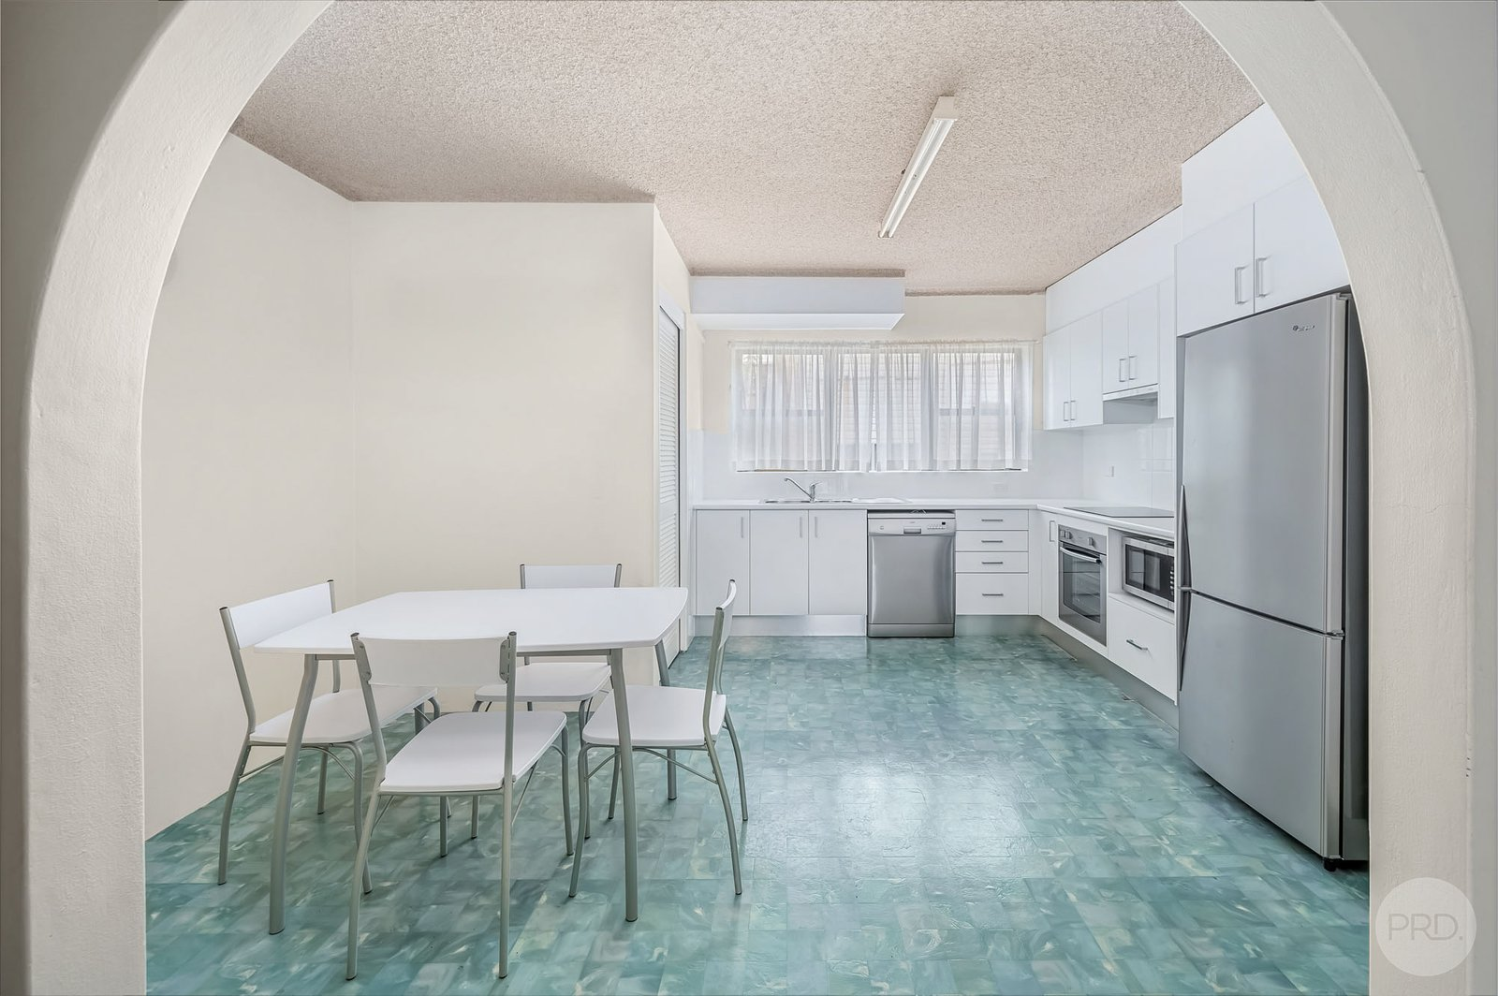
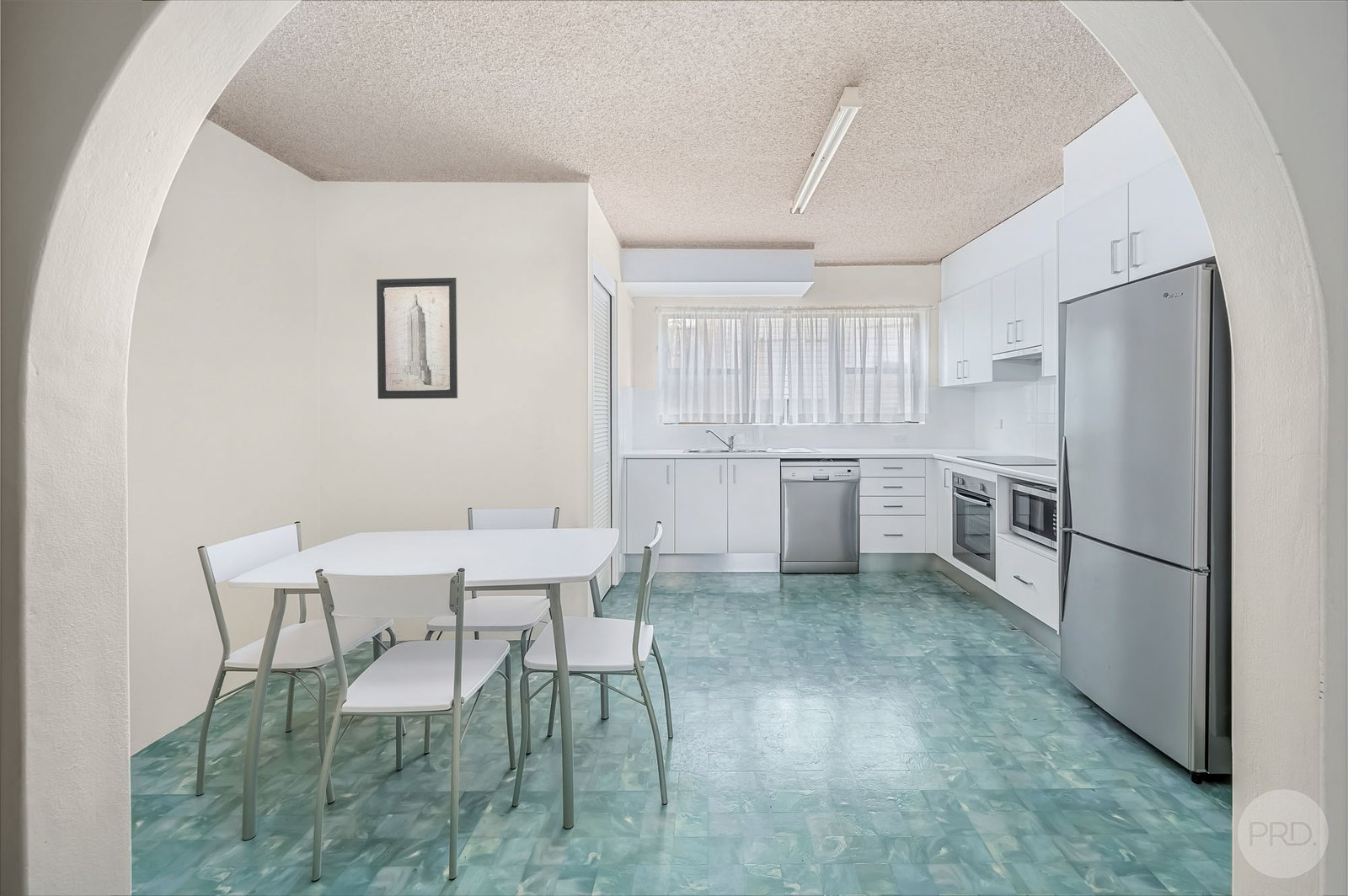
+ wall art (417, 339)
